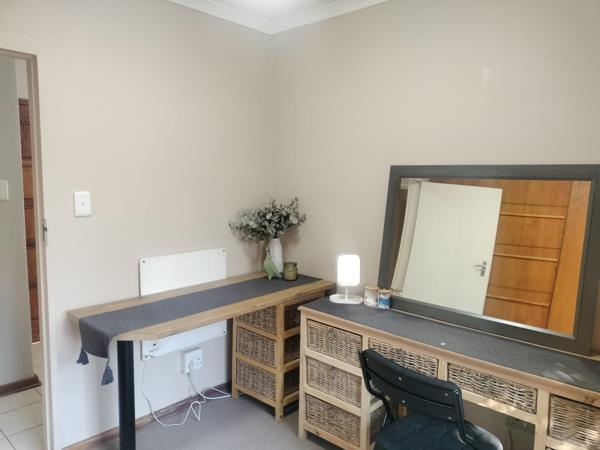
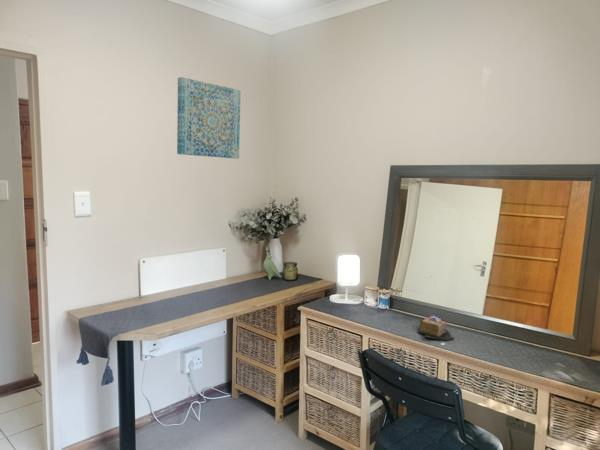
+ wall art (210, 120)
+ jewelry box (435, 325)
